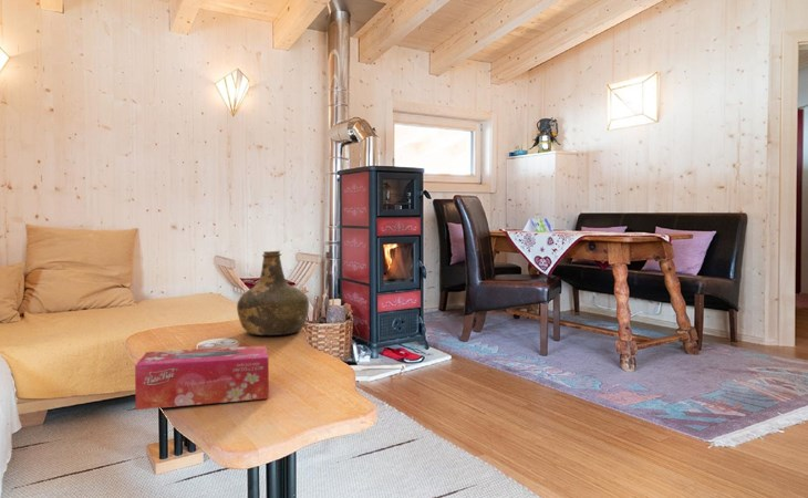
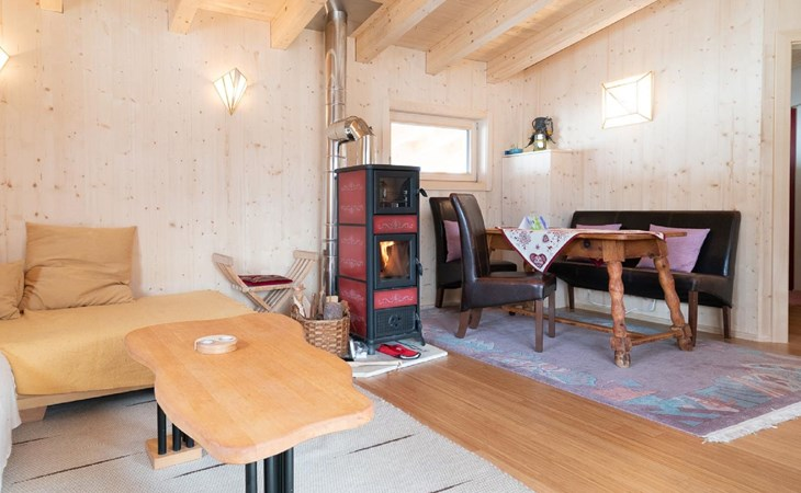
- tissue box (206, 374)
- bottle (273, 291)
